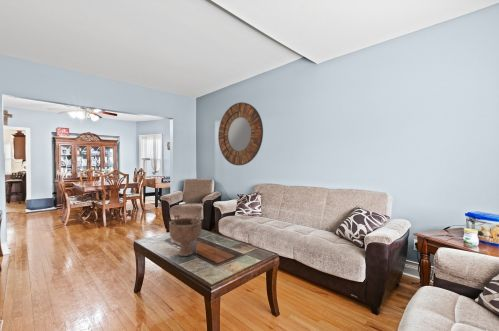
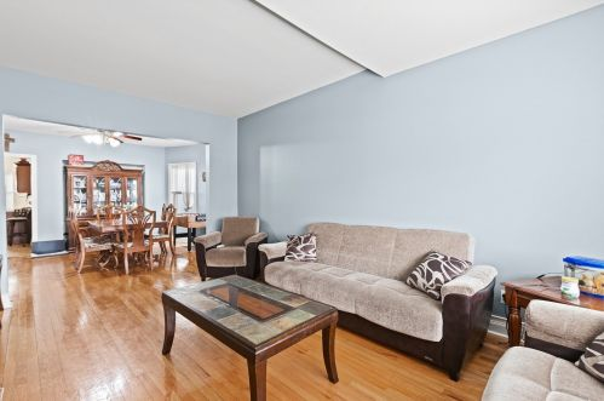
- home mirror (238, 134)
- decorative bowl (185, 235)
